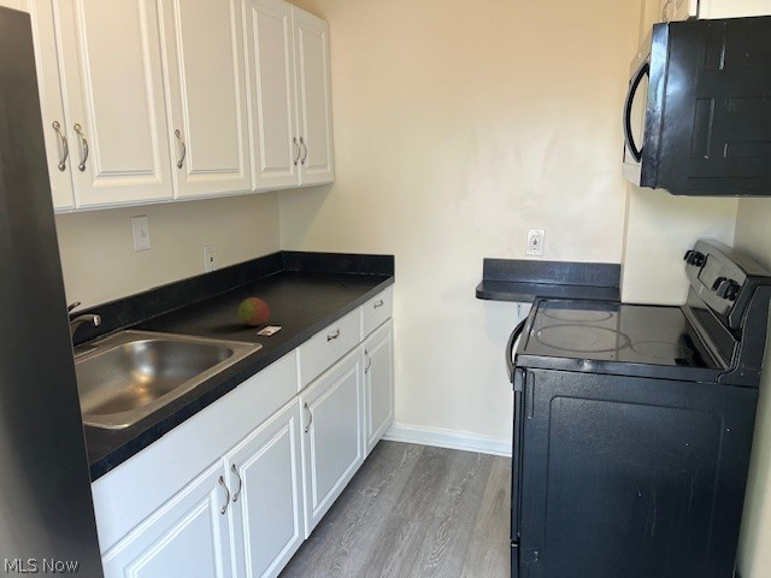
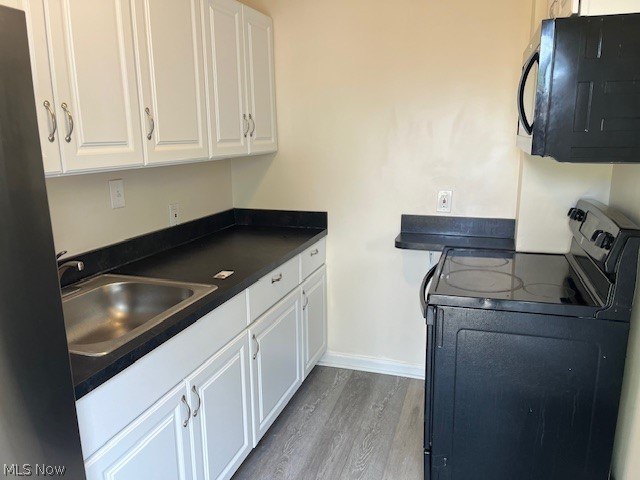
- fruit (253, 312)
